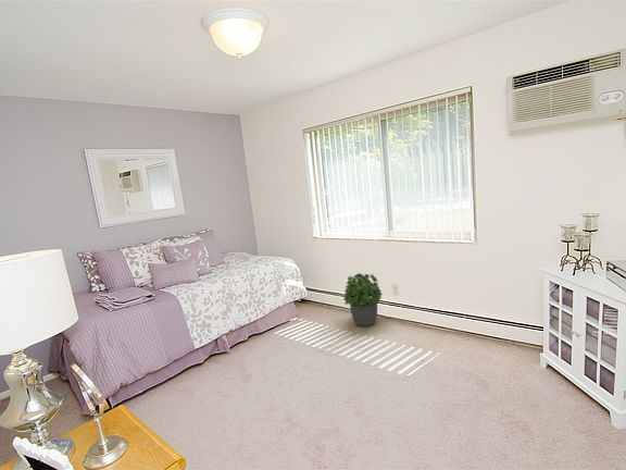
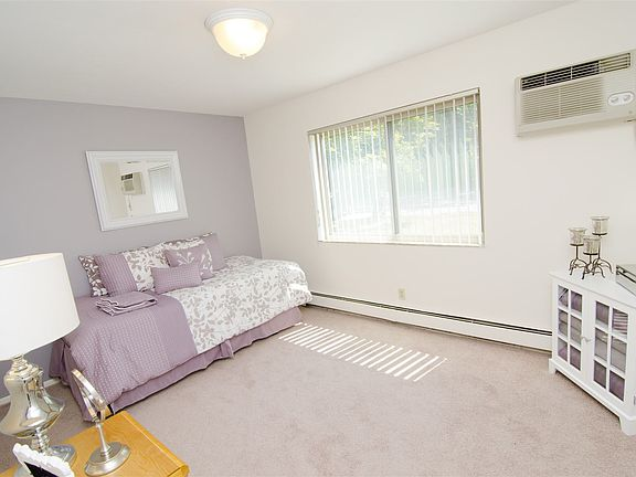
- potted plant (362, 298)
